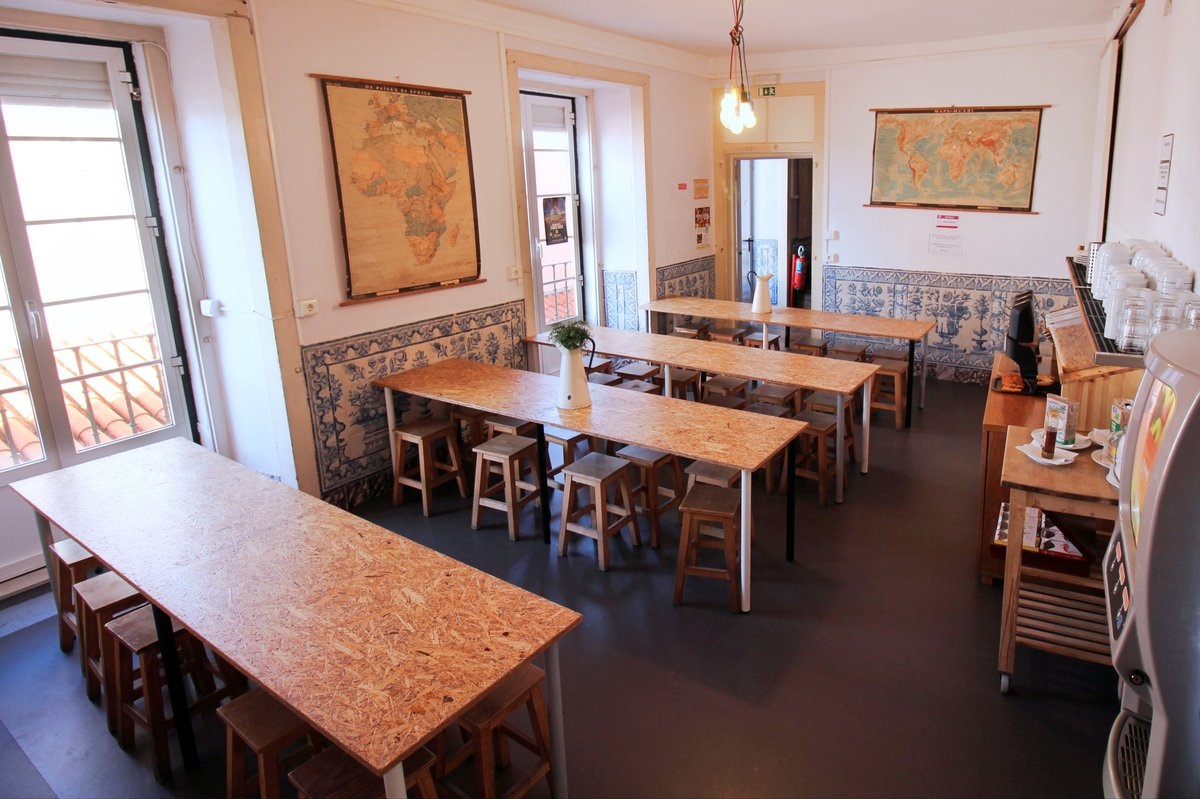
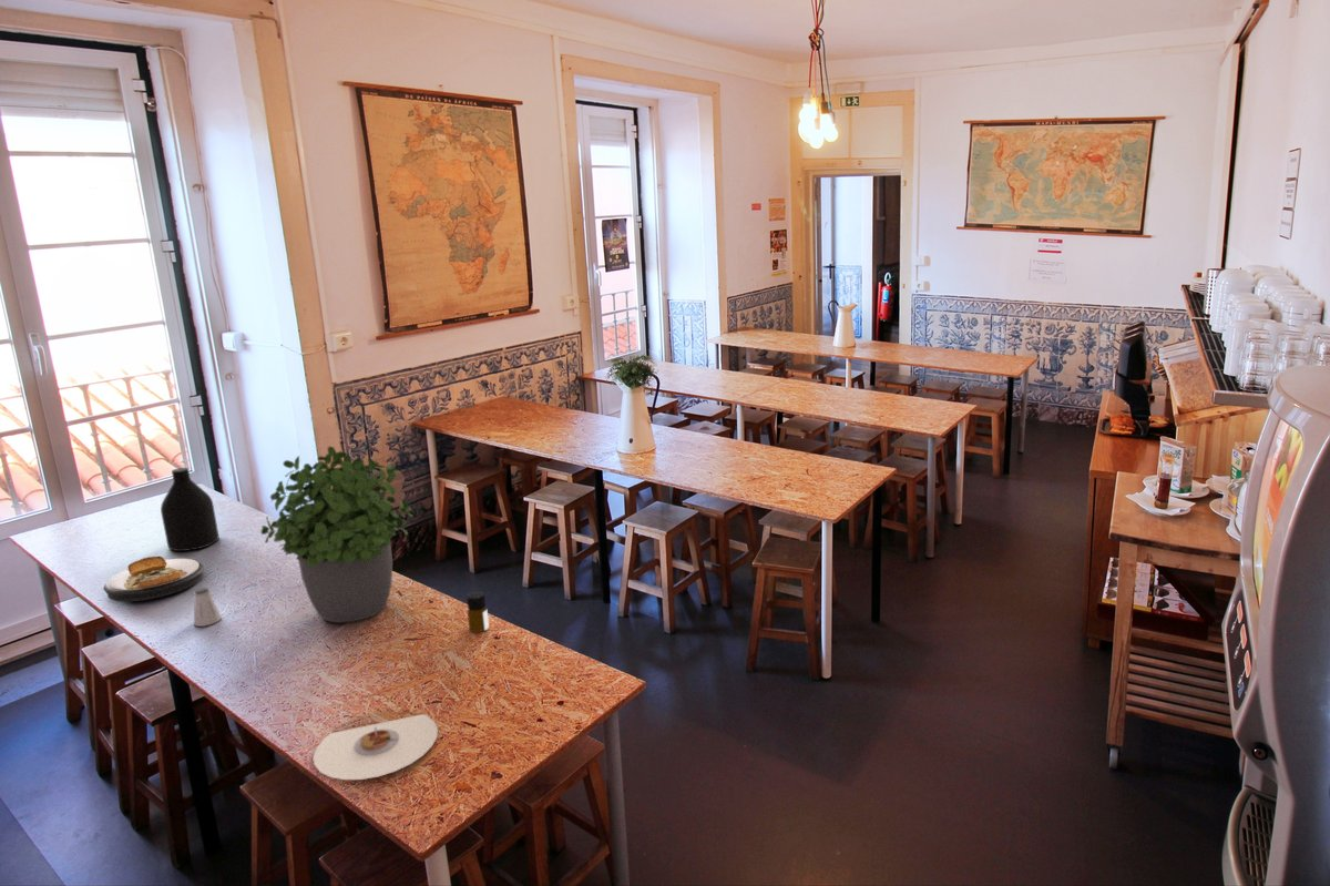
+ bottle (477, 611)
+ saltshaker (204, 604)
+ plate (154, 576)
+ plate (376, 737)
+ bottle (186, 507)
+ potted plant (339, 531)
